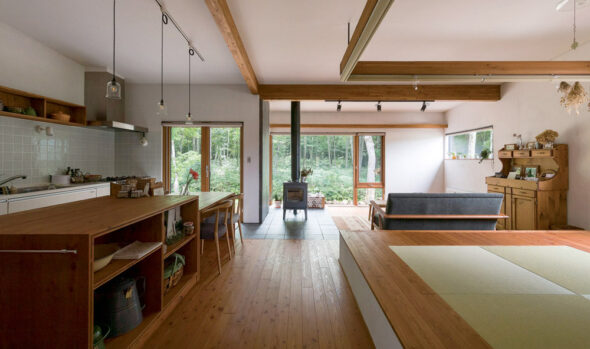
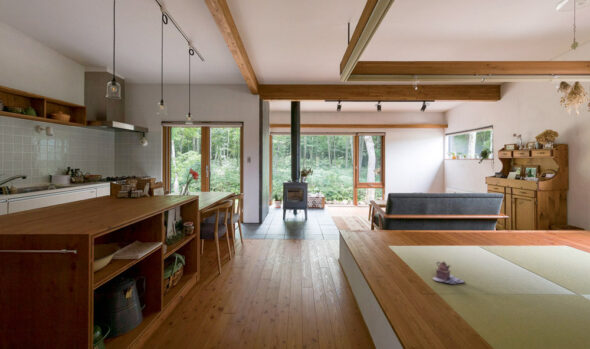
+ teapot (444, 270)
